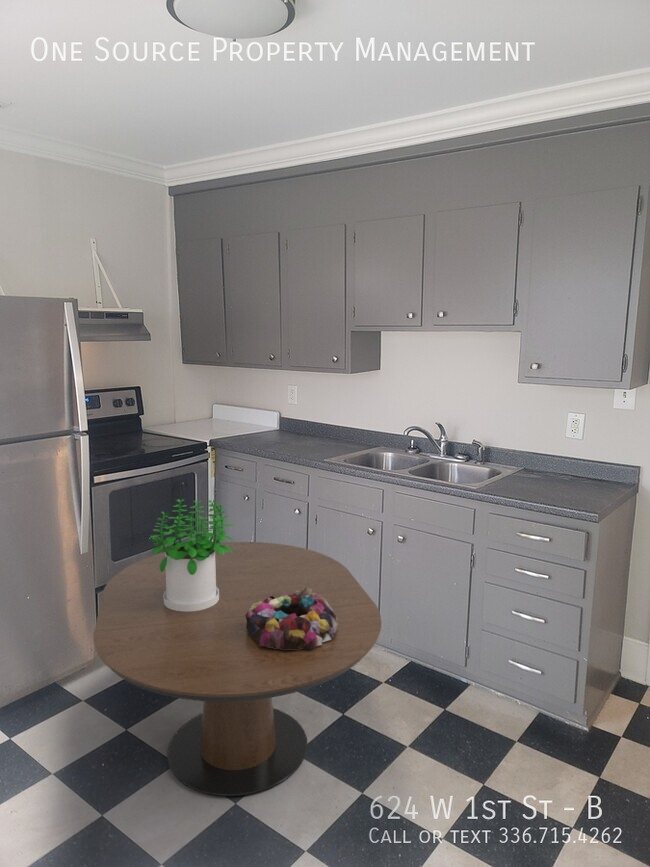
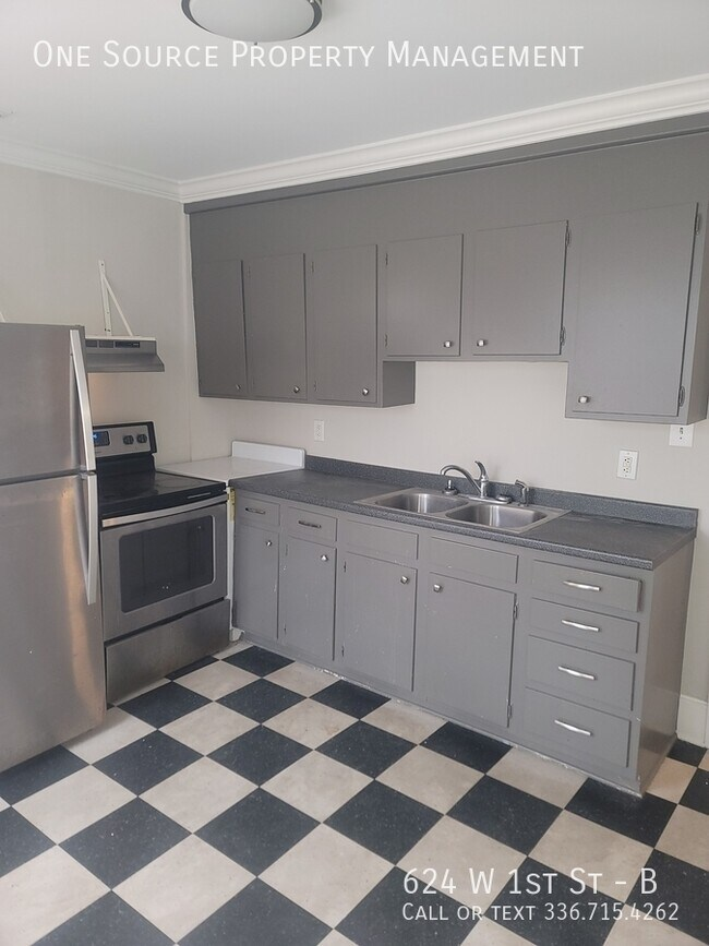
- potted plant (196, 551)
- dining table (216, 675)
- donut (291, 613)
